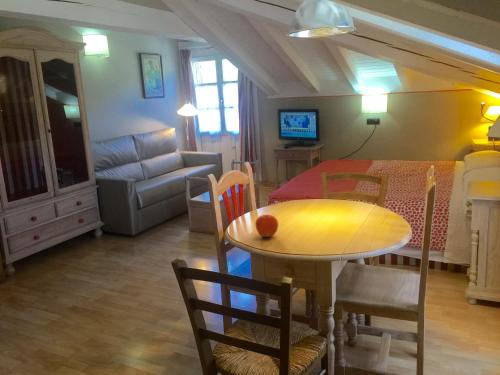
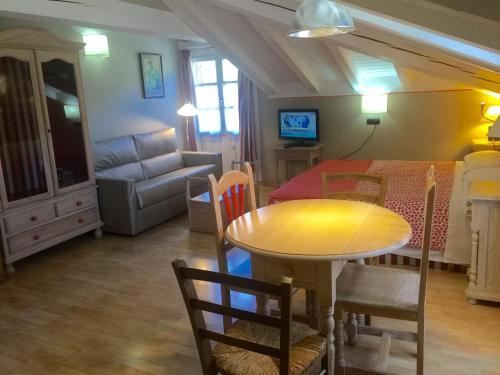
- fruit (266, 225)
